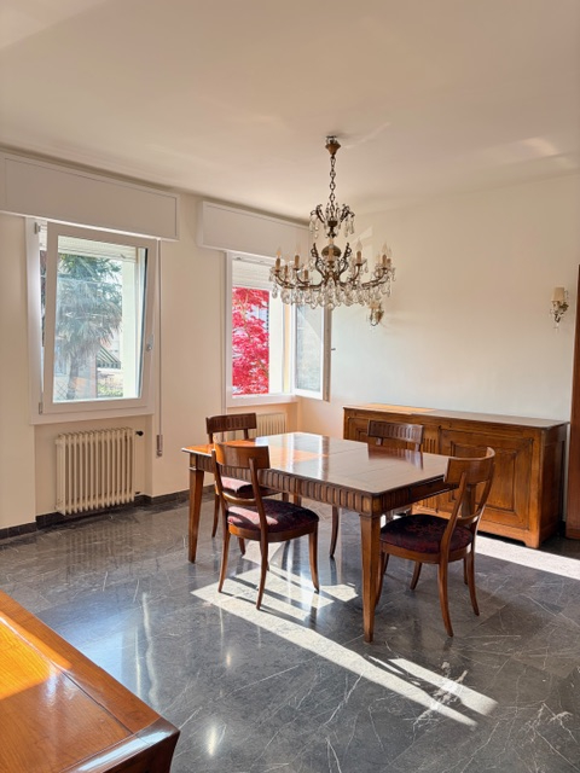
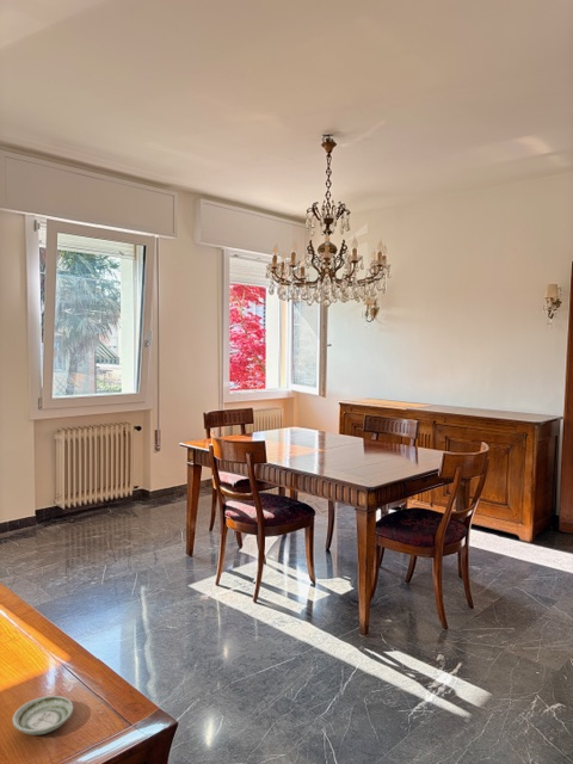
+ saucer (43, 717)
